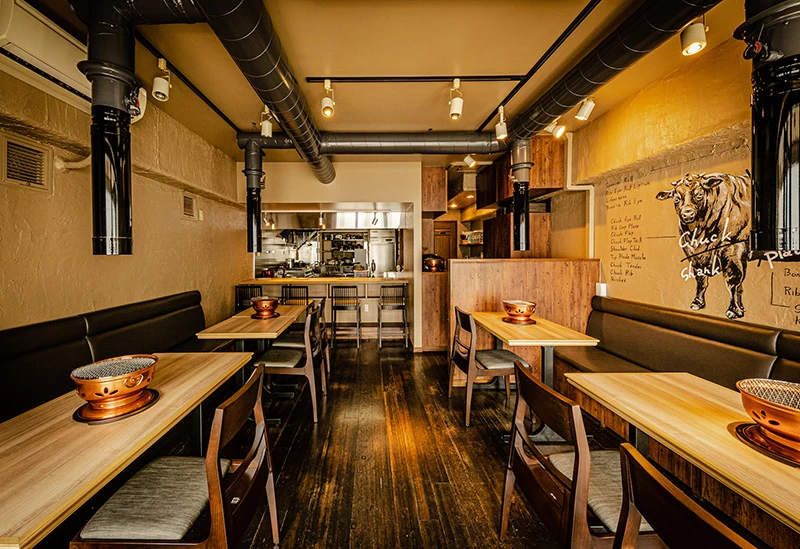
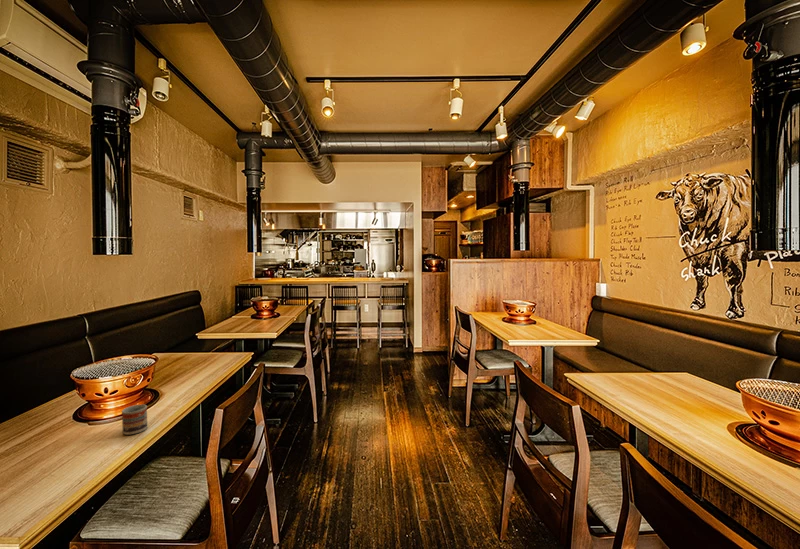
+ cup (136, 417)
